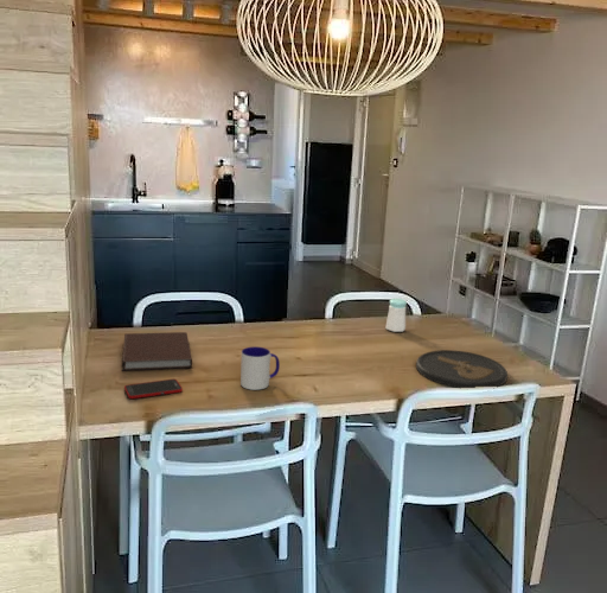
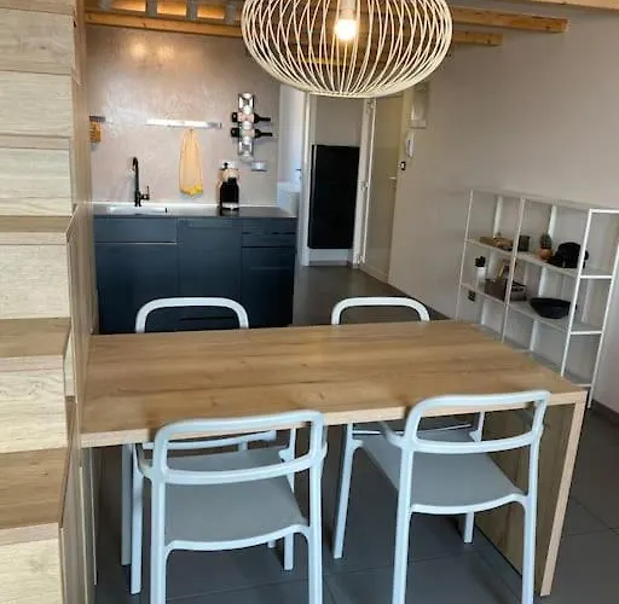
- mug (261, 366)
- salt shaker (396, 314)
- notebook (156, 350)
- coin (460, 368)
- cell phone (153, 388)
